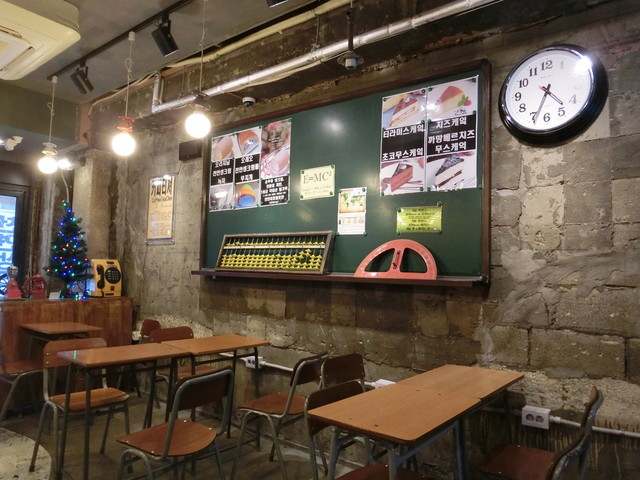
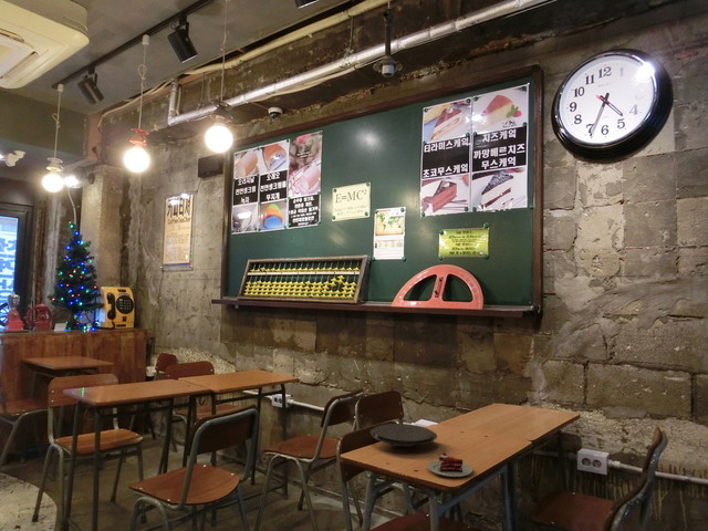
+ cake slice (449, 461)
+ plate (403, 438)
